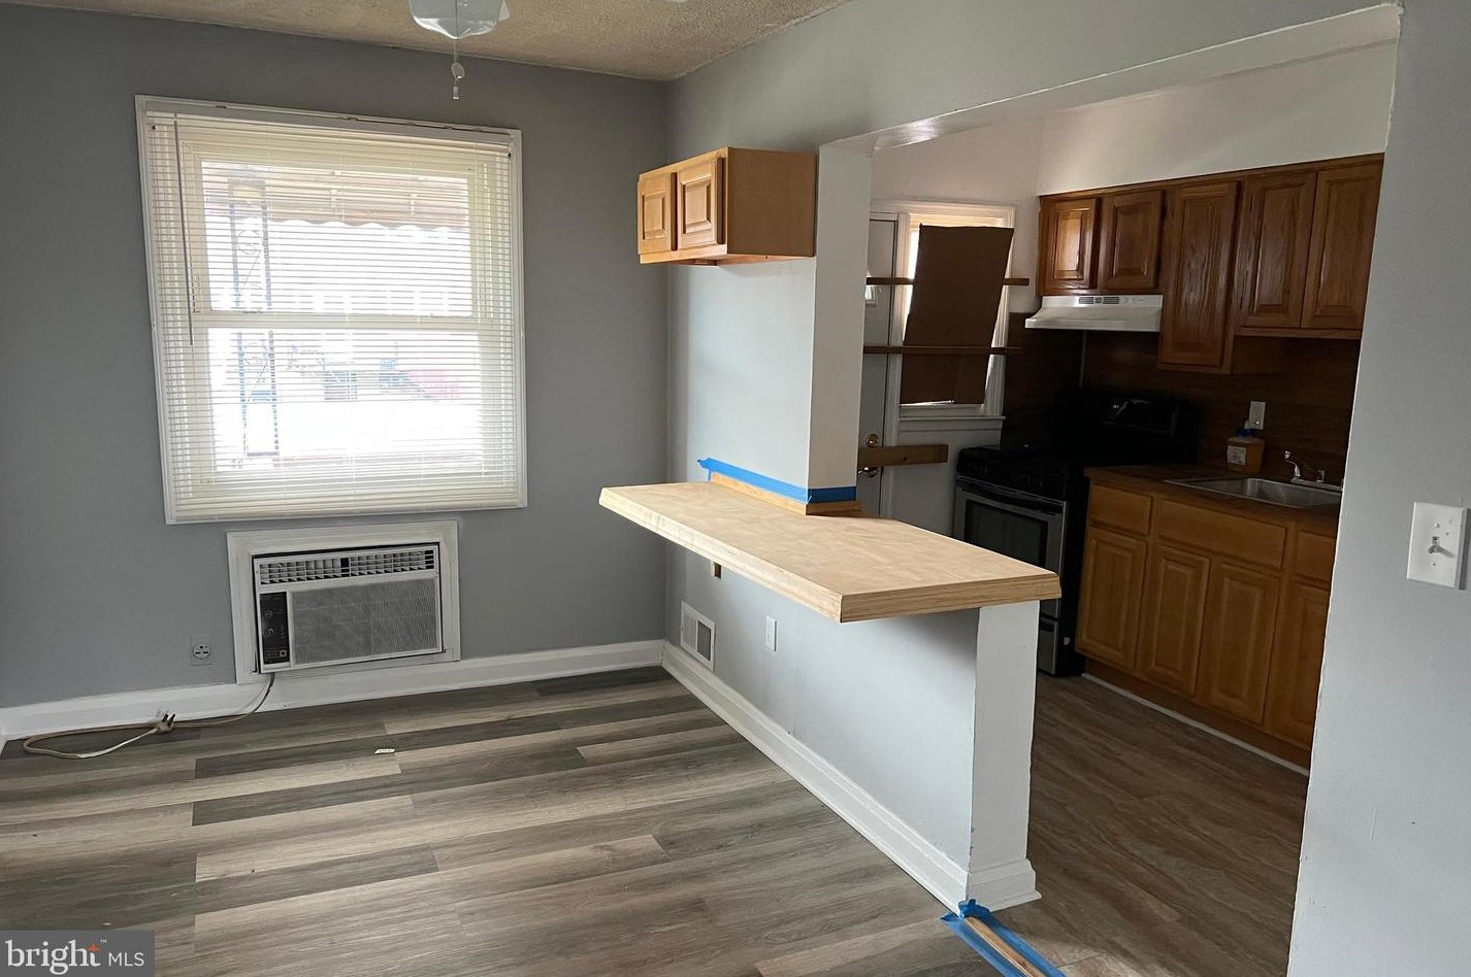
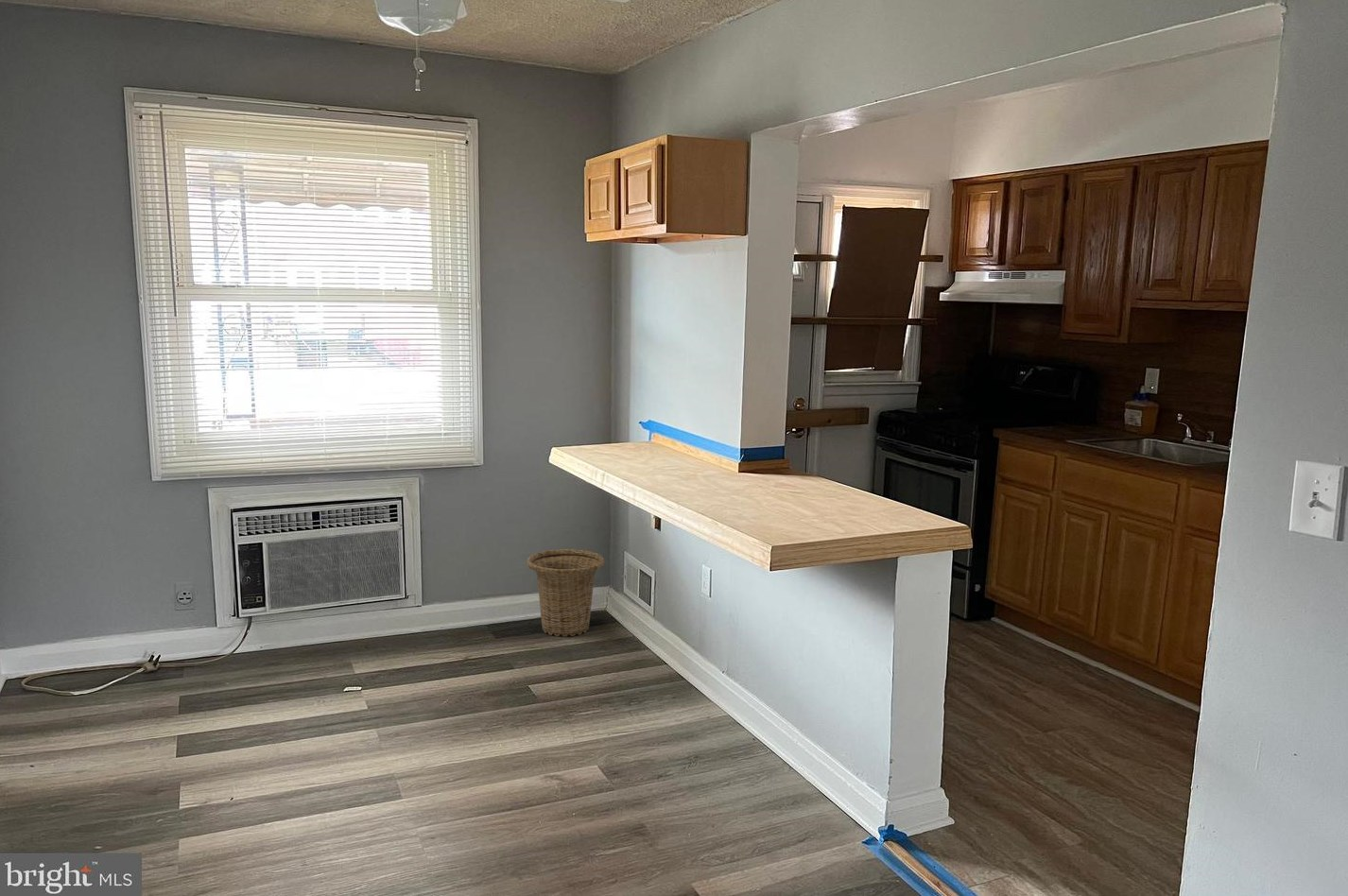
+ basket (565, 594)
